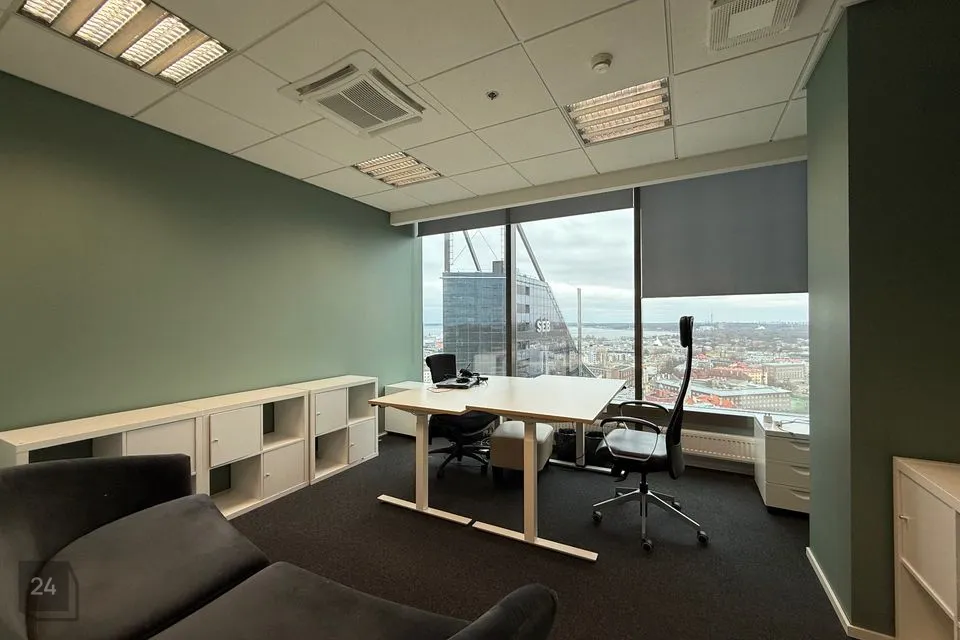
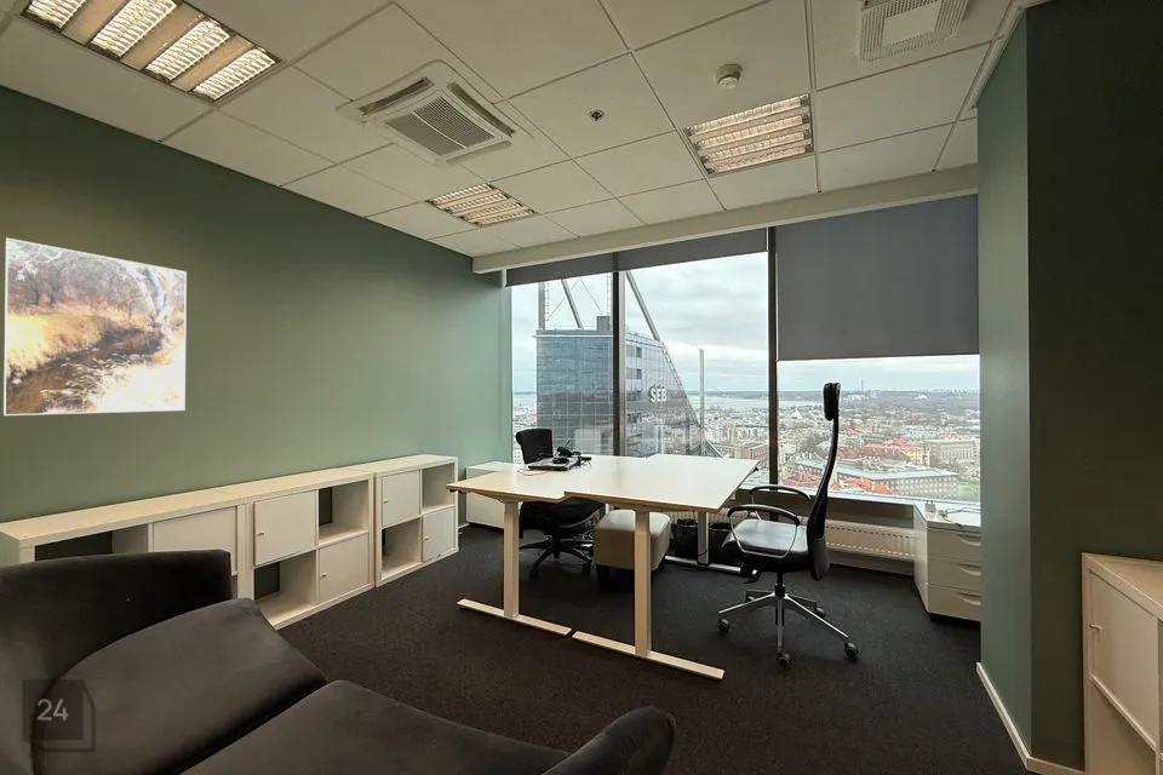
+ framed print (105, 334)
